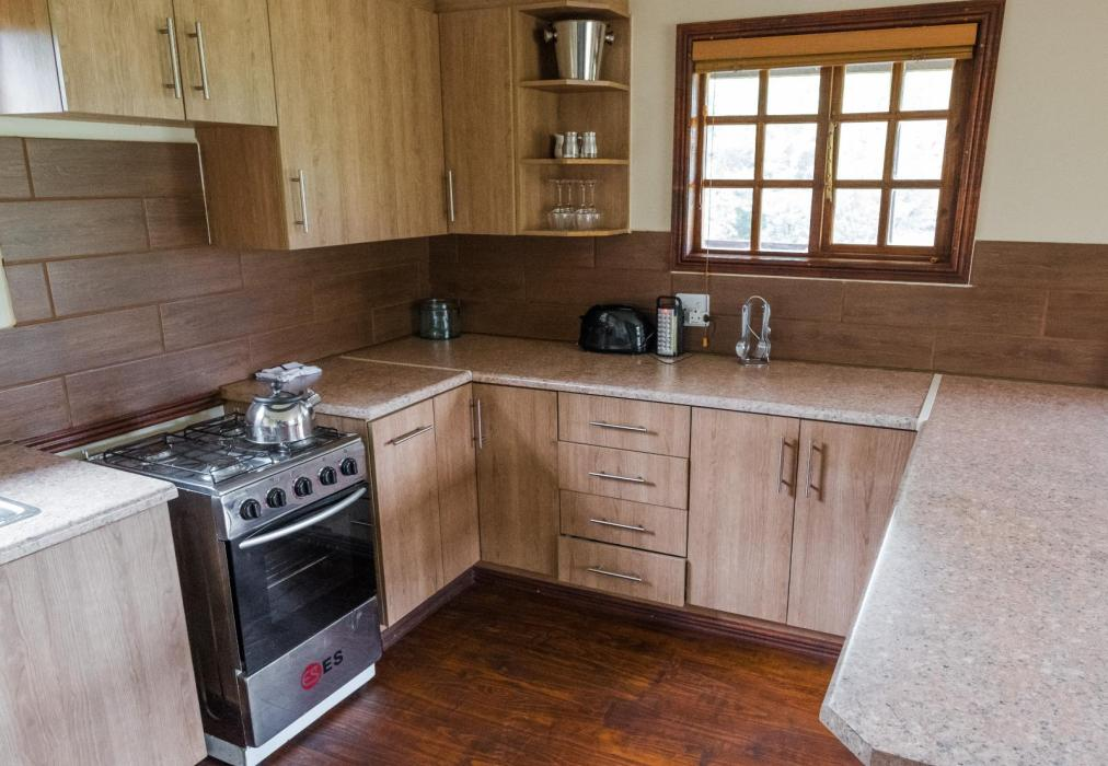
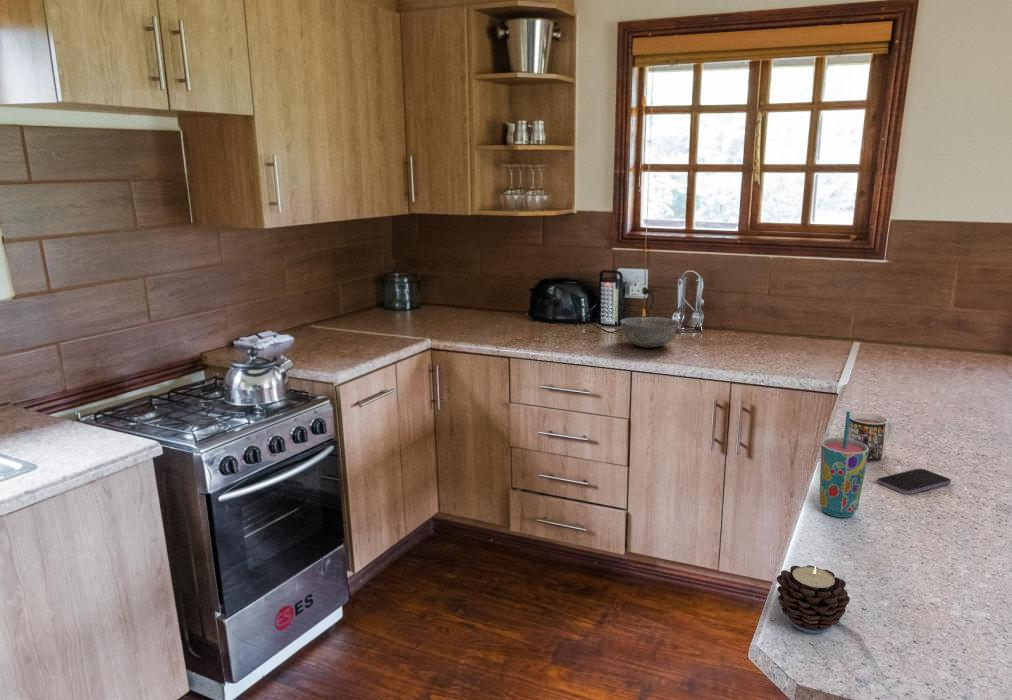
+ bowl (649, 333)
+ candle (811, 595)
+ smartphone (913, 480)
+ mug (872, 435)
+ cup (842, 462)
